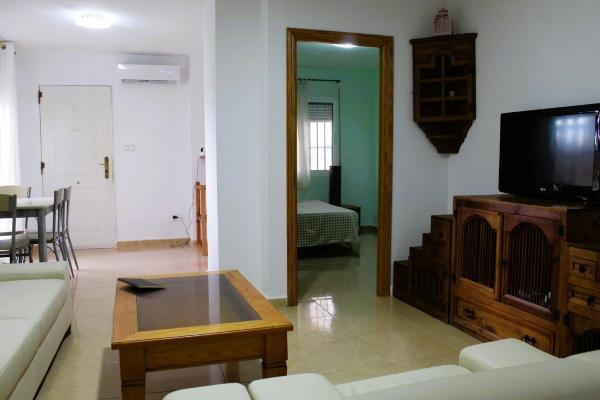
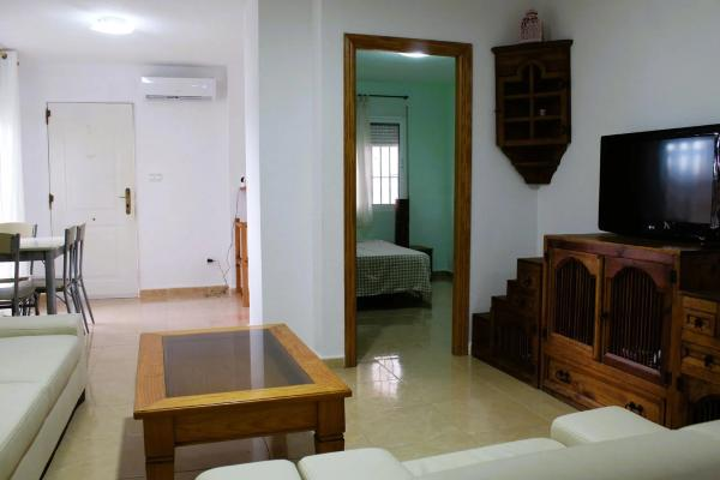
- notepad (141, 282)
